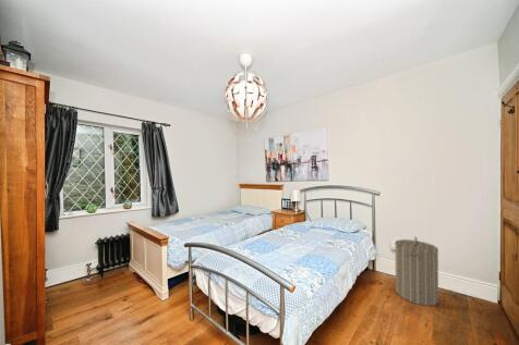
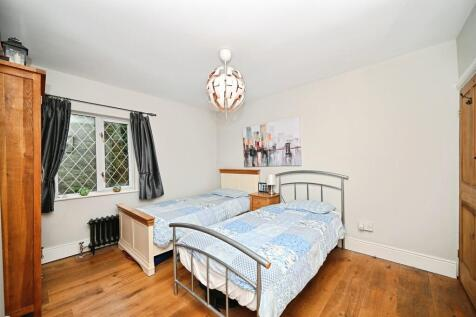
- laundry hamper (415, 266)
